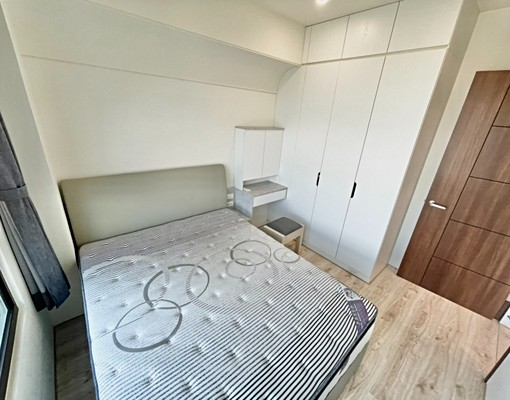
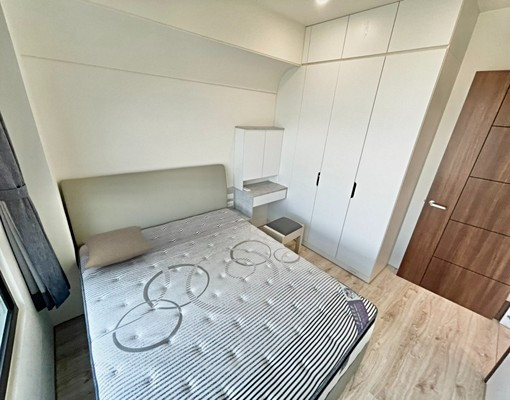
+ pillow (117, 244)
